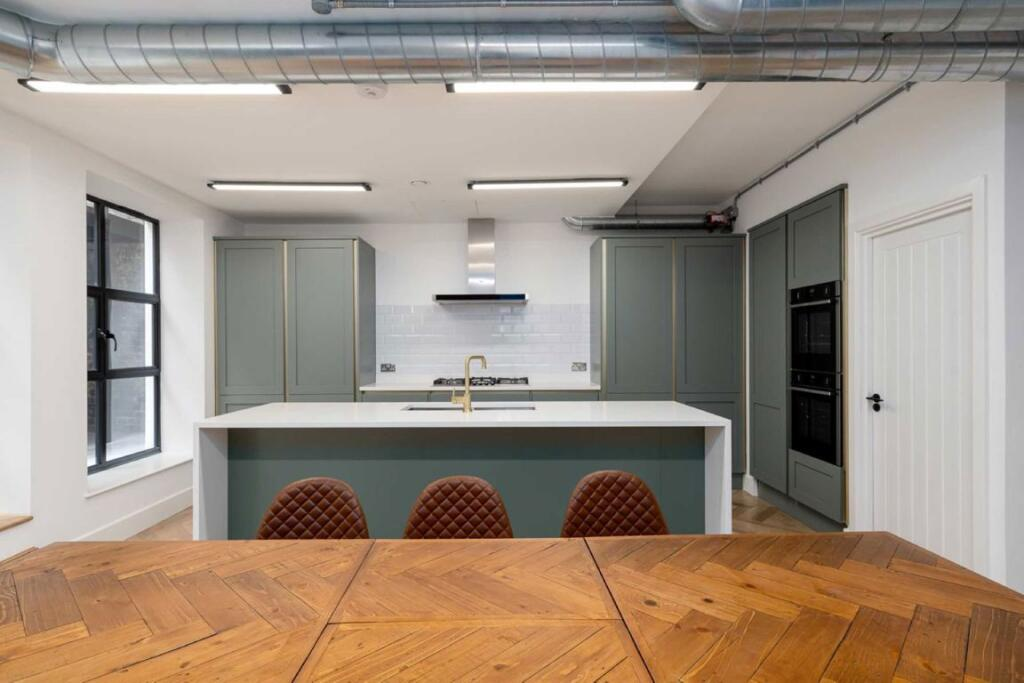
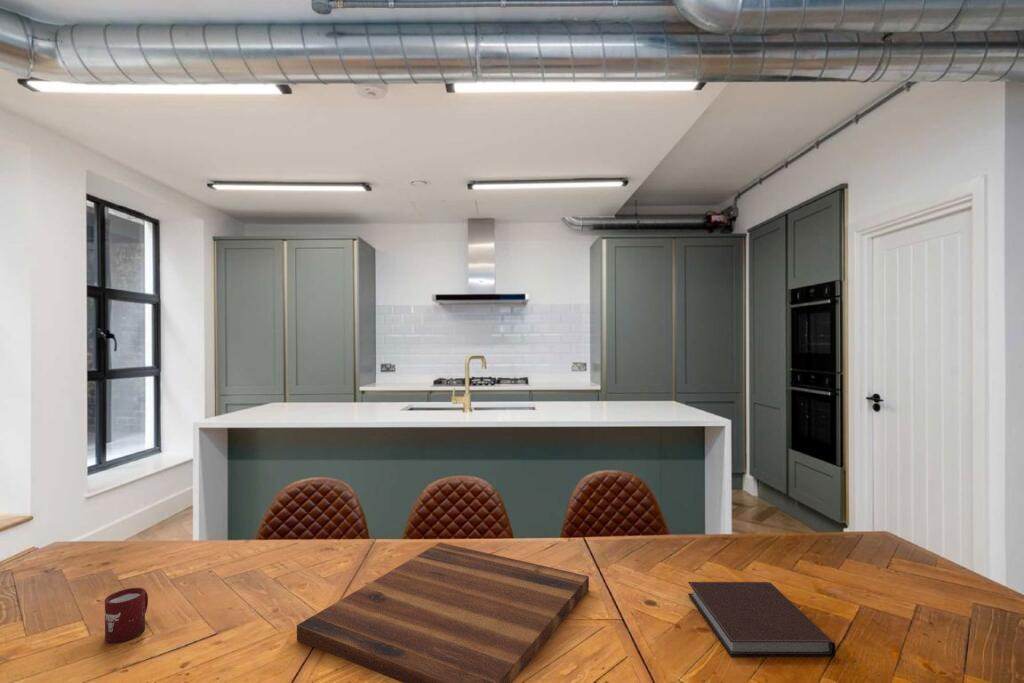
+ cup (130, 610)
+ cutting board (456, 605)
+ notebook (753, 615)
